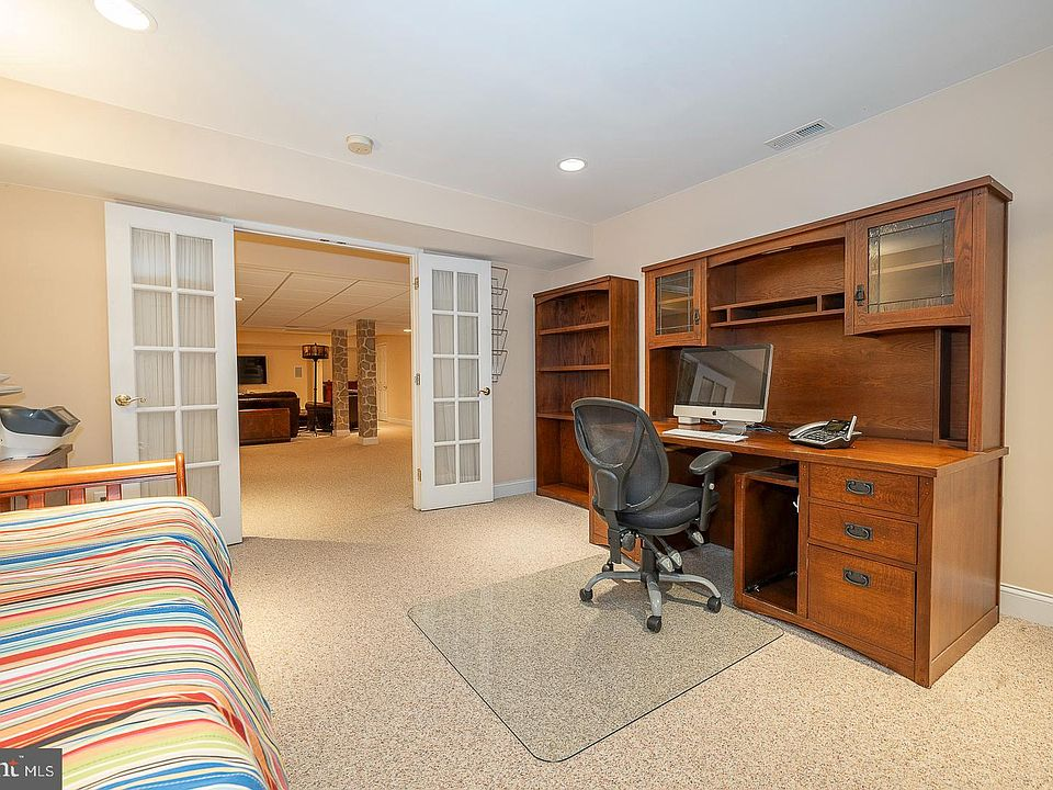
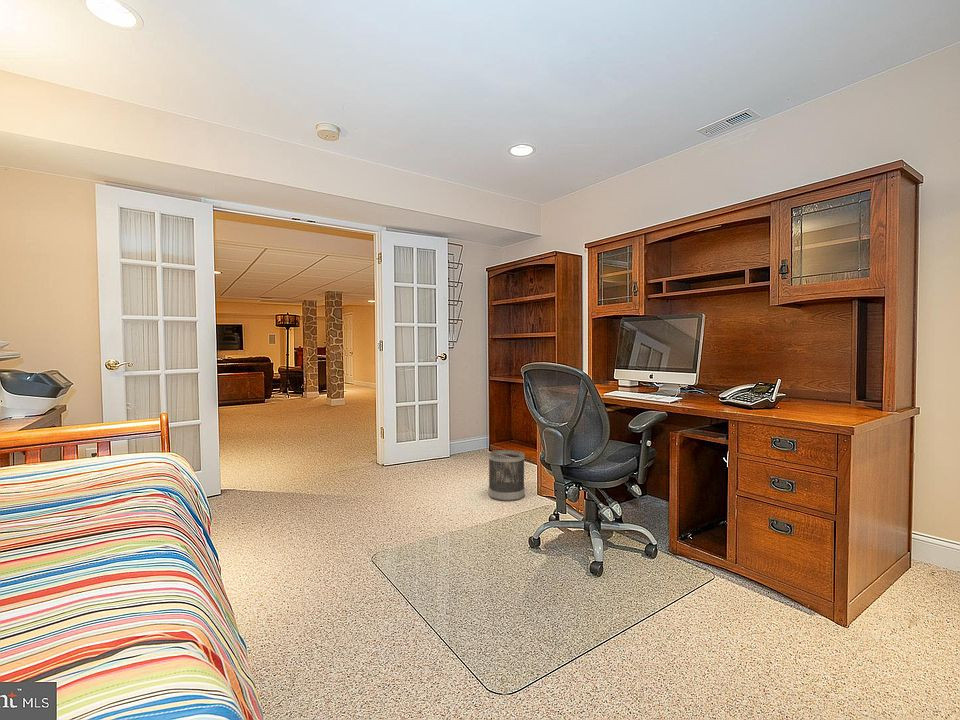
+ wastebasket (506, 474)
